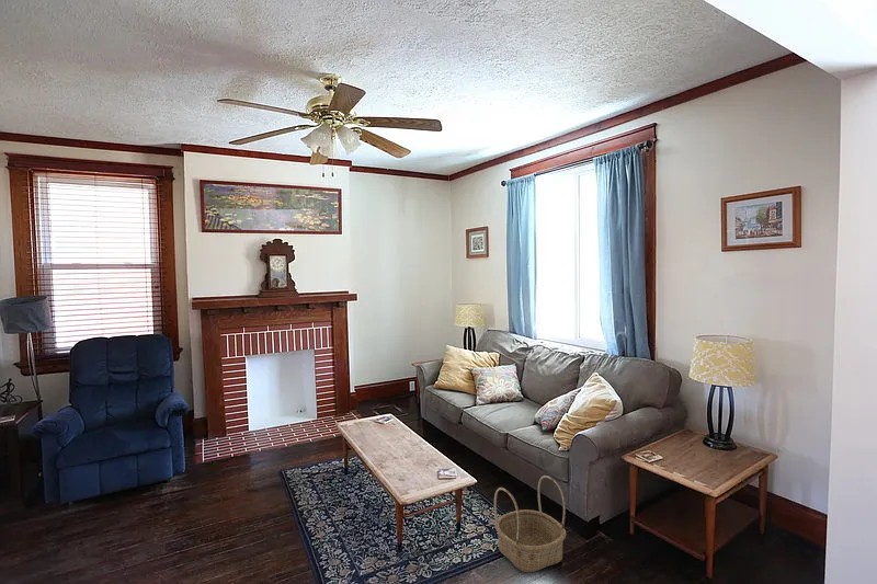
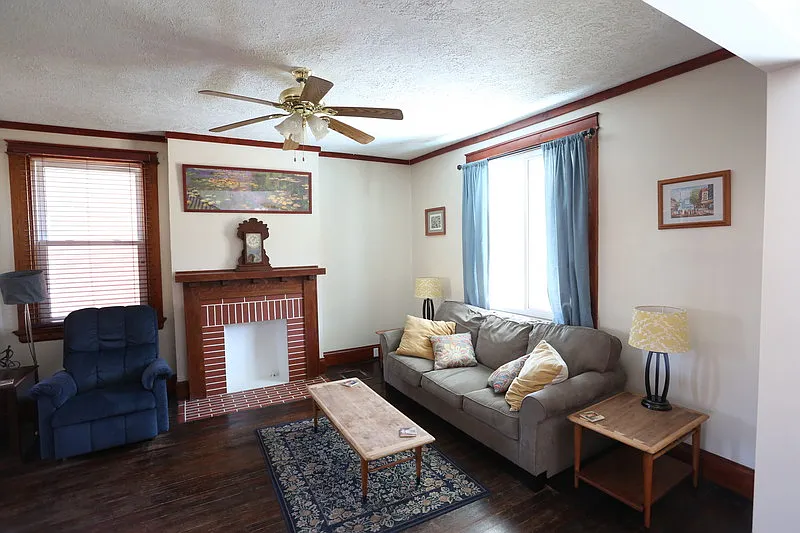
- basket (529, 519)
